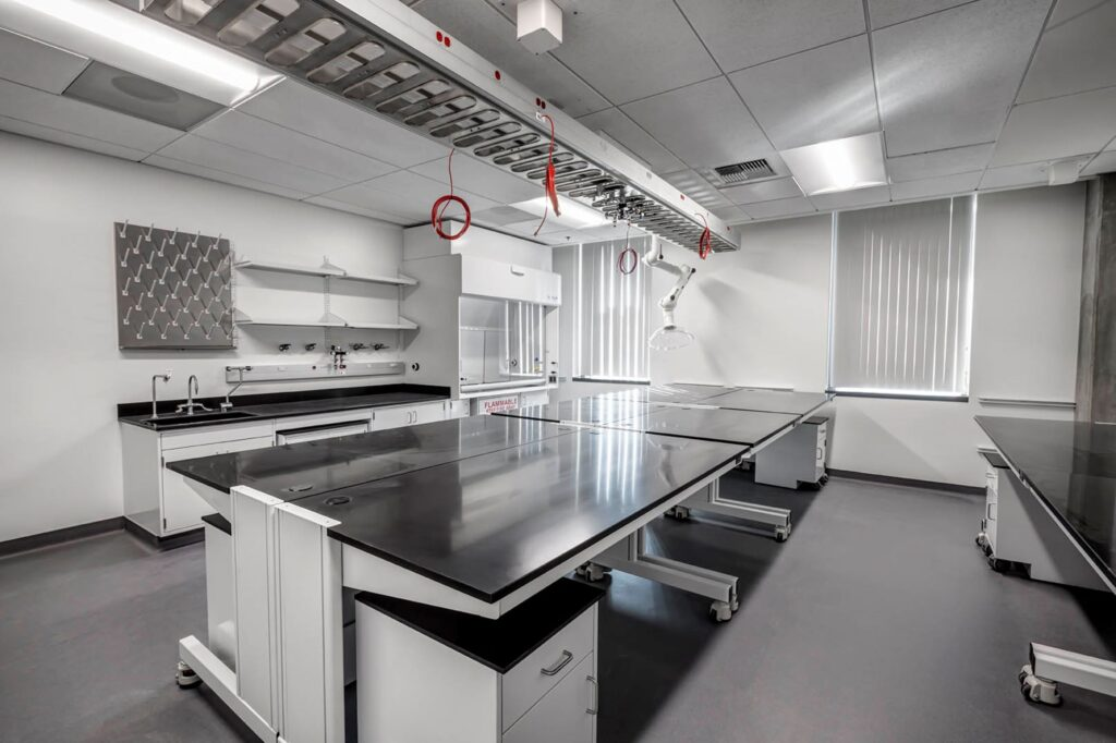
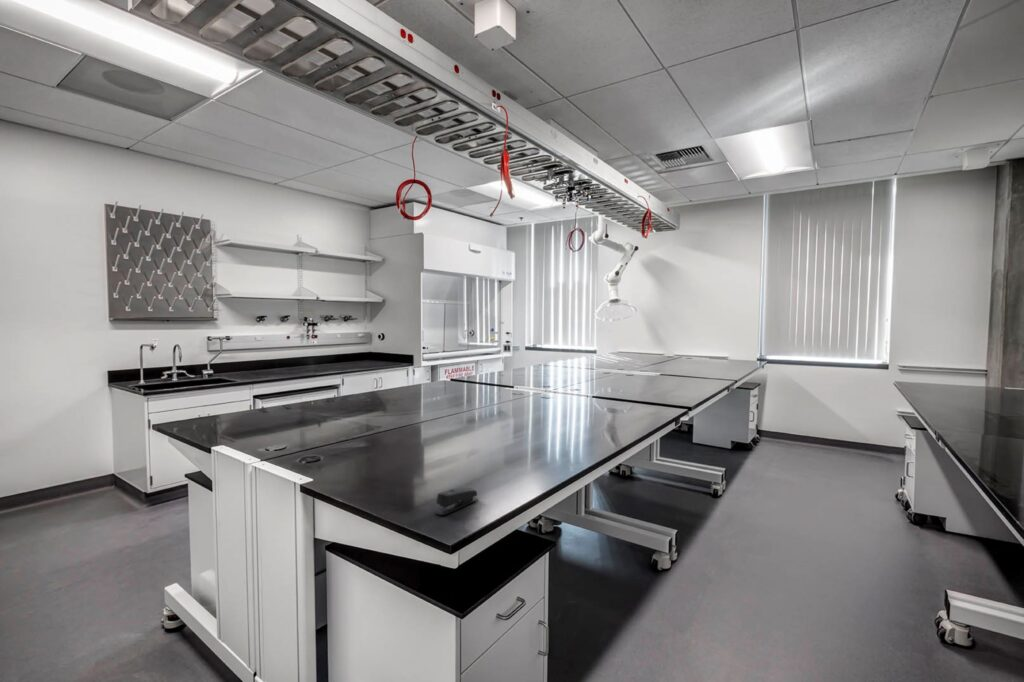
+ stapler (457, 496)
